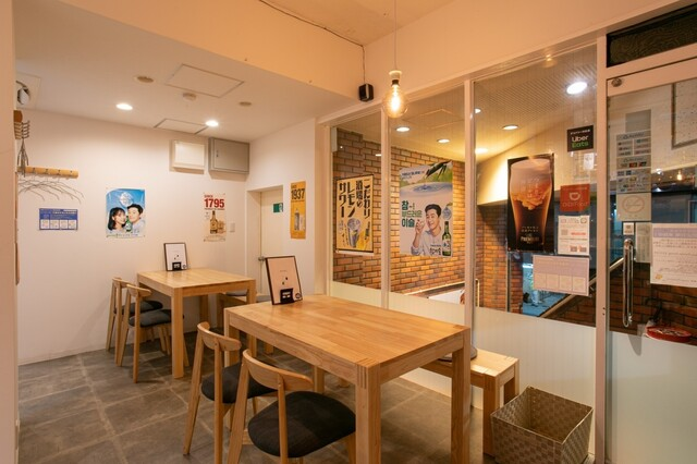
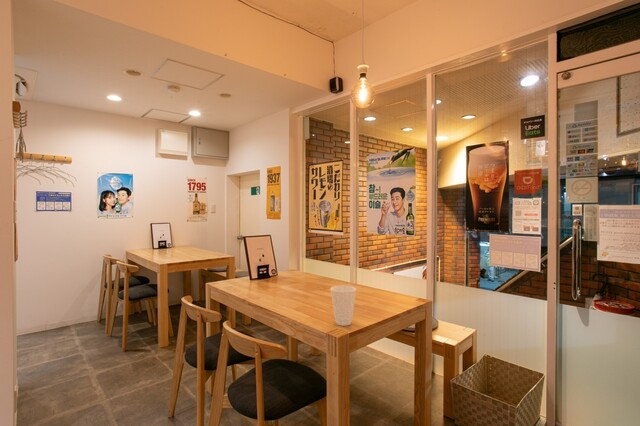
+ cup (343, 305)
